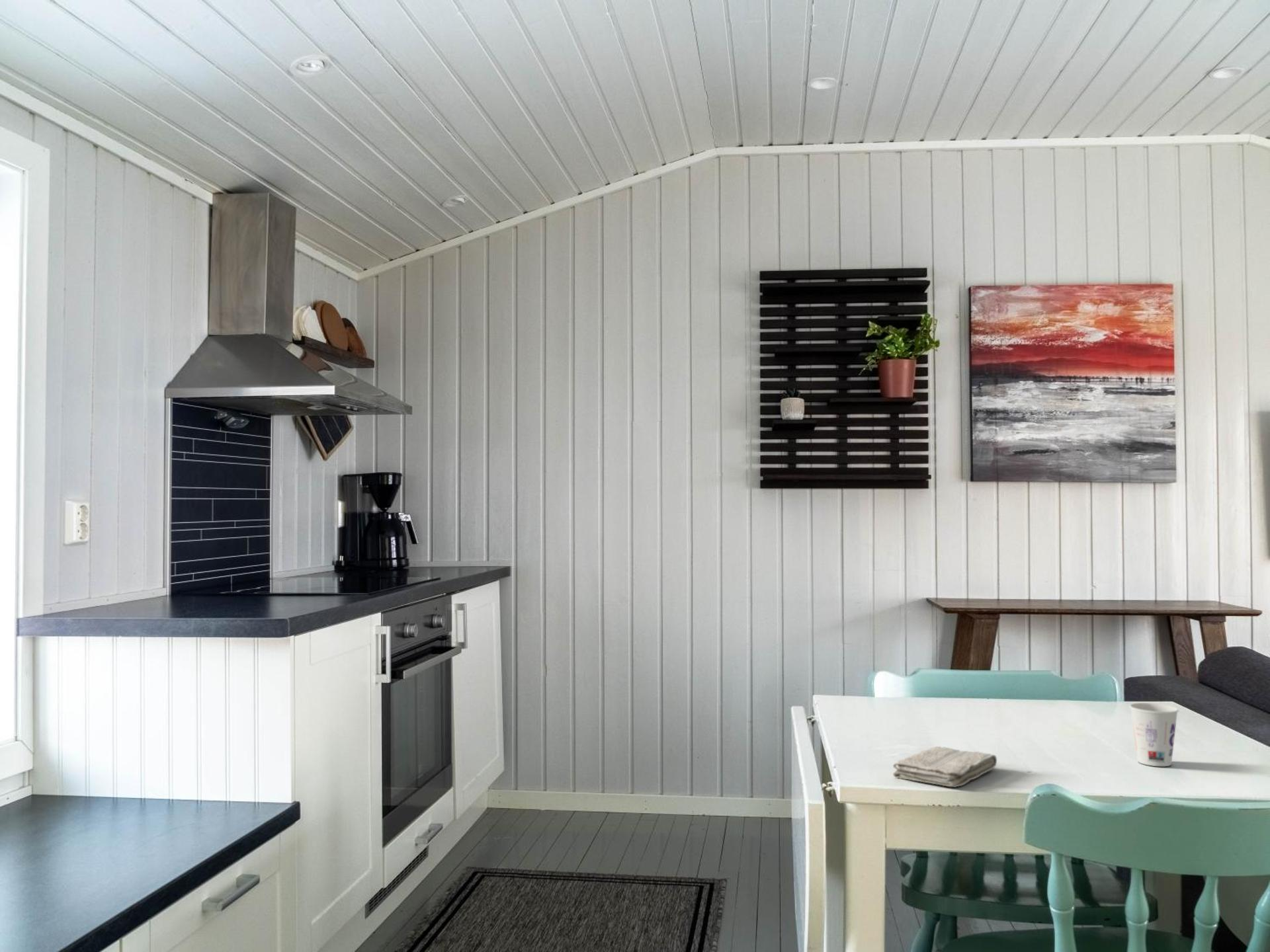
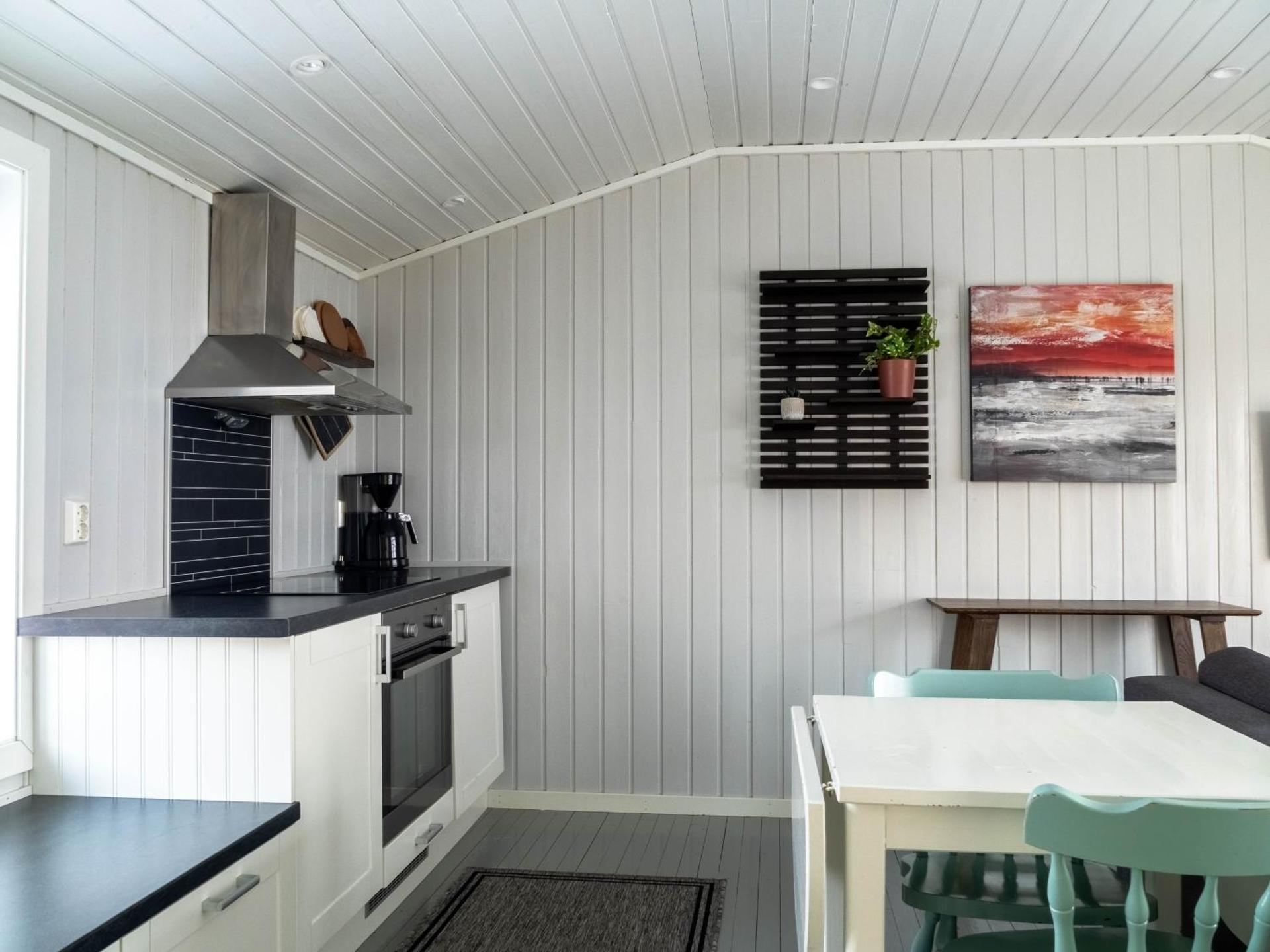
- cup (1154, 734)
- washcloth (945, 764)
